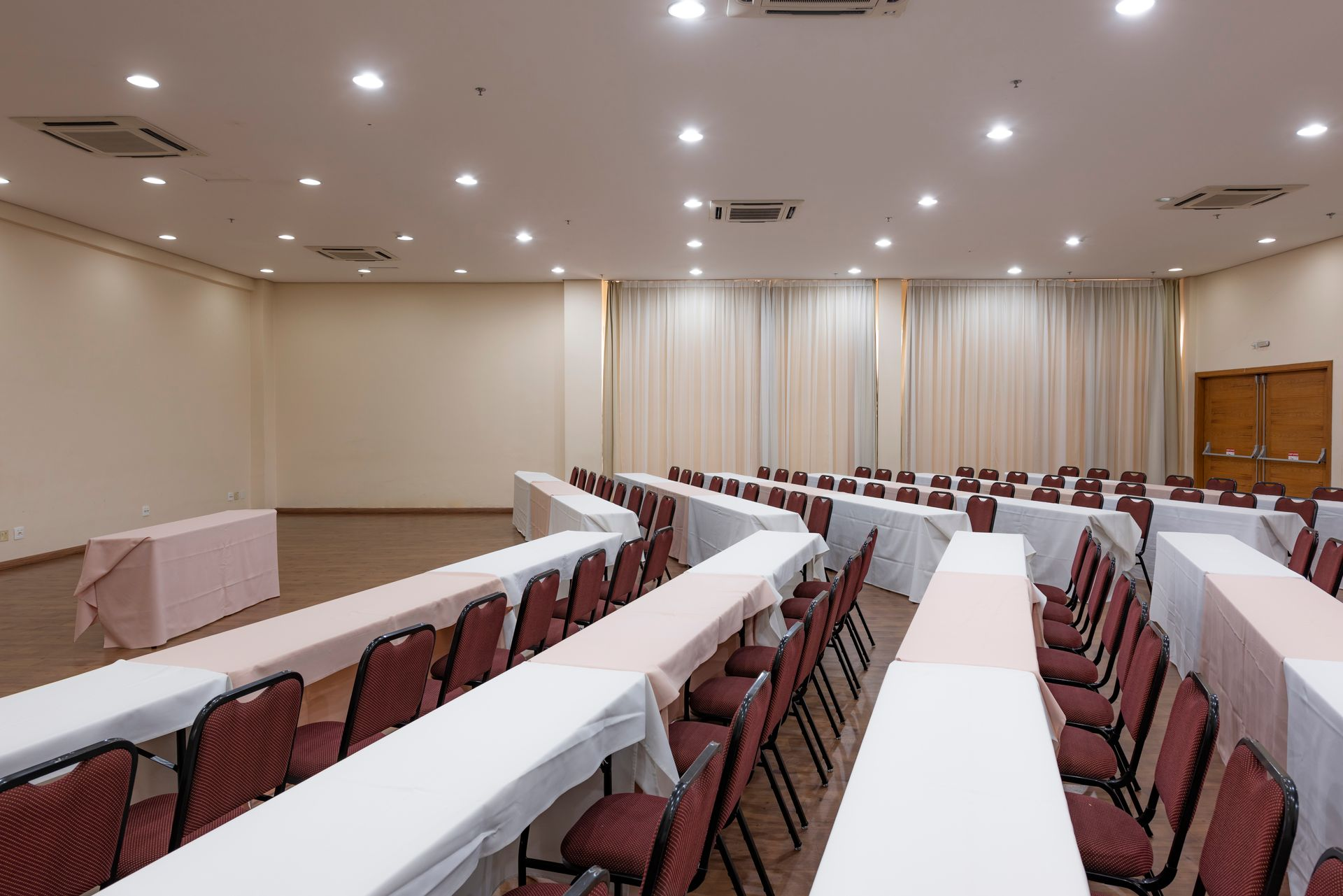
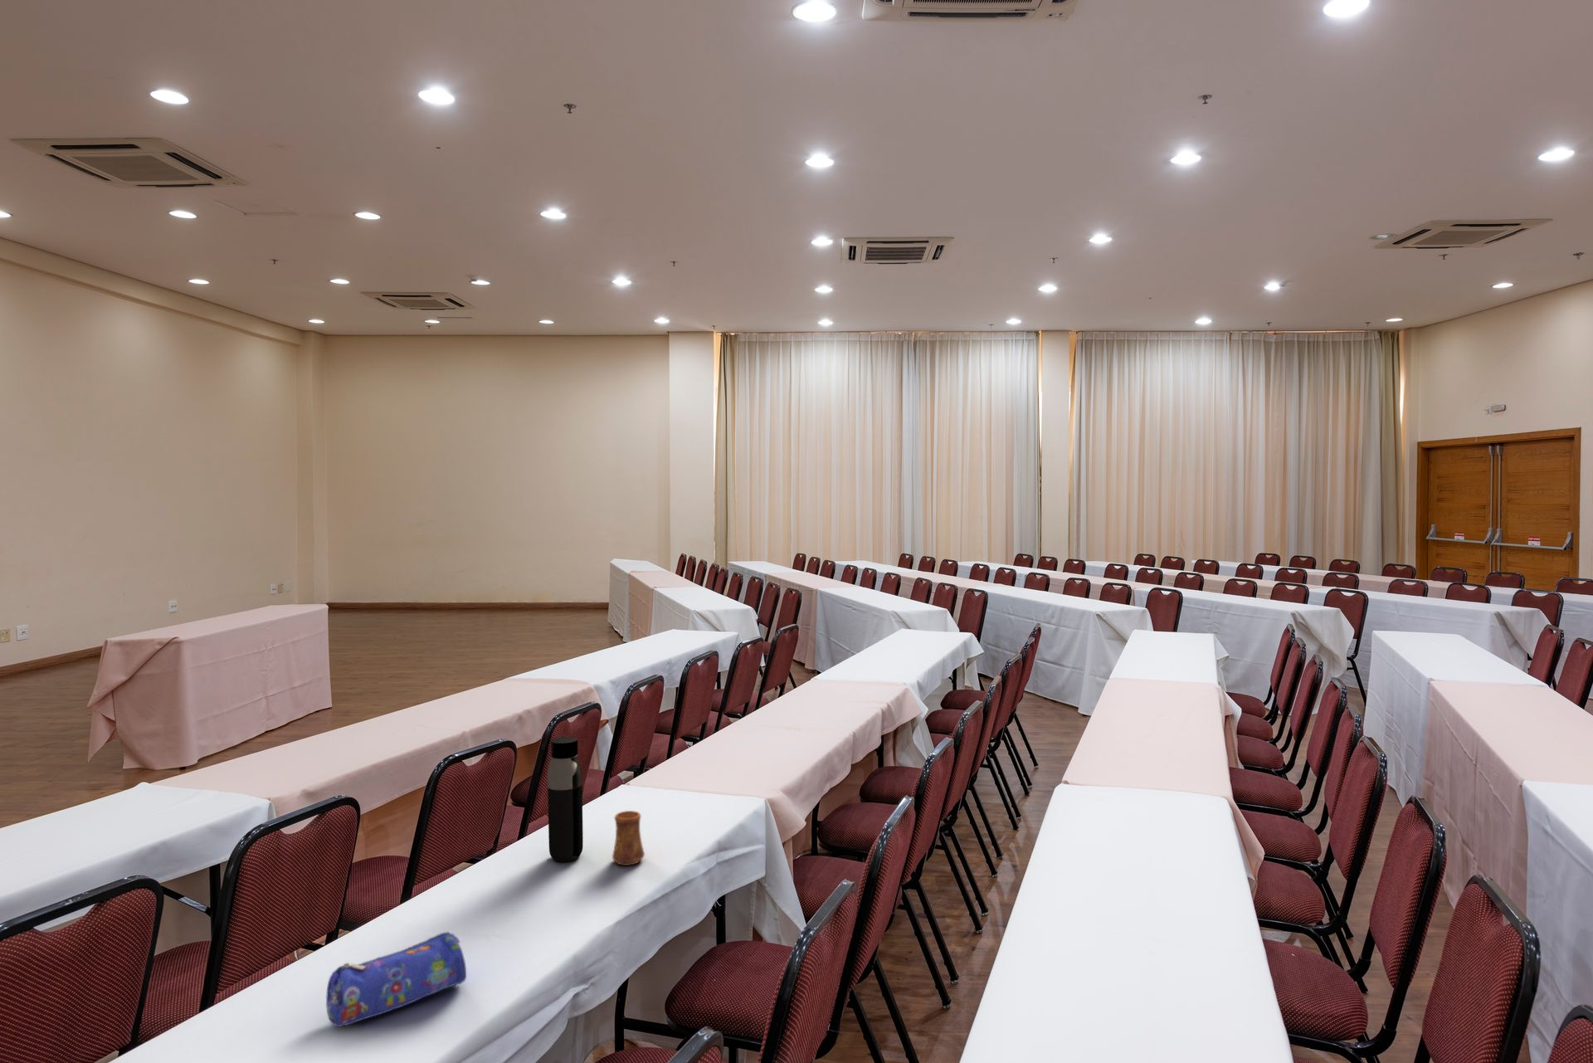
+ water bottle (565, 798)
+ cup (629, 838)
+ pencil case (396, 975)
